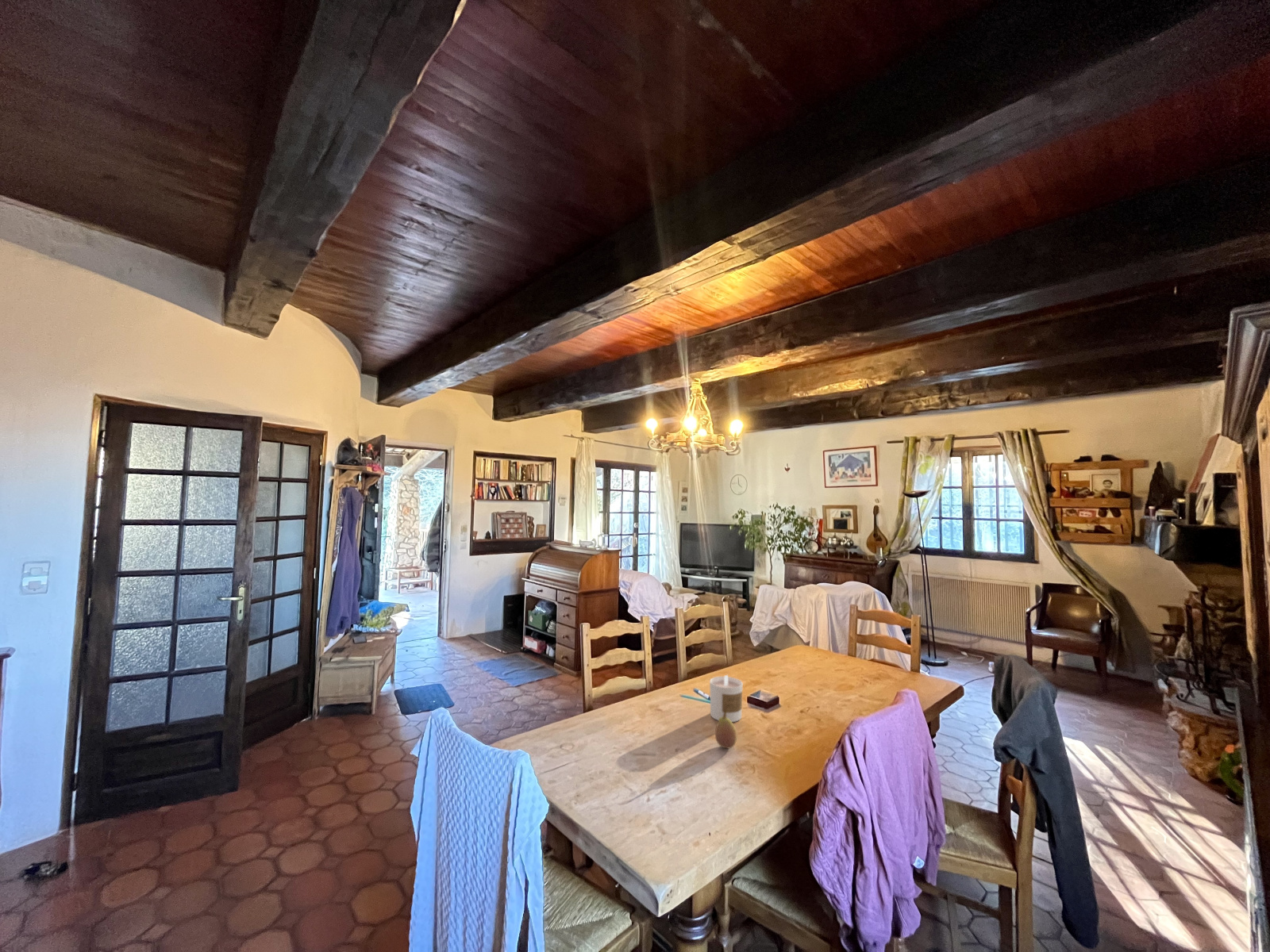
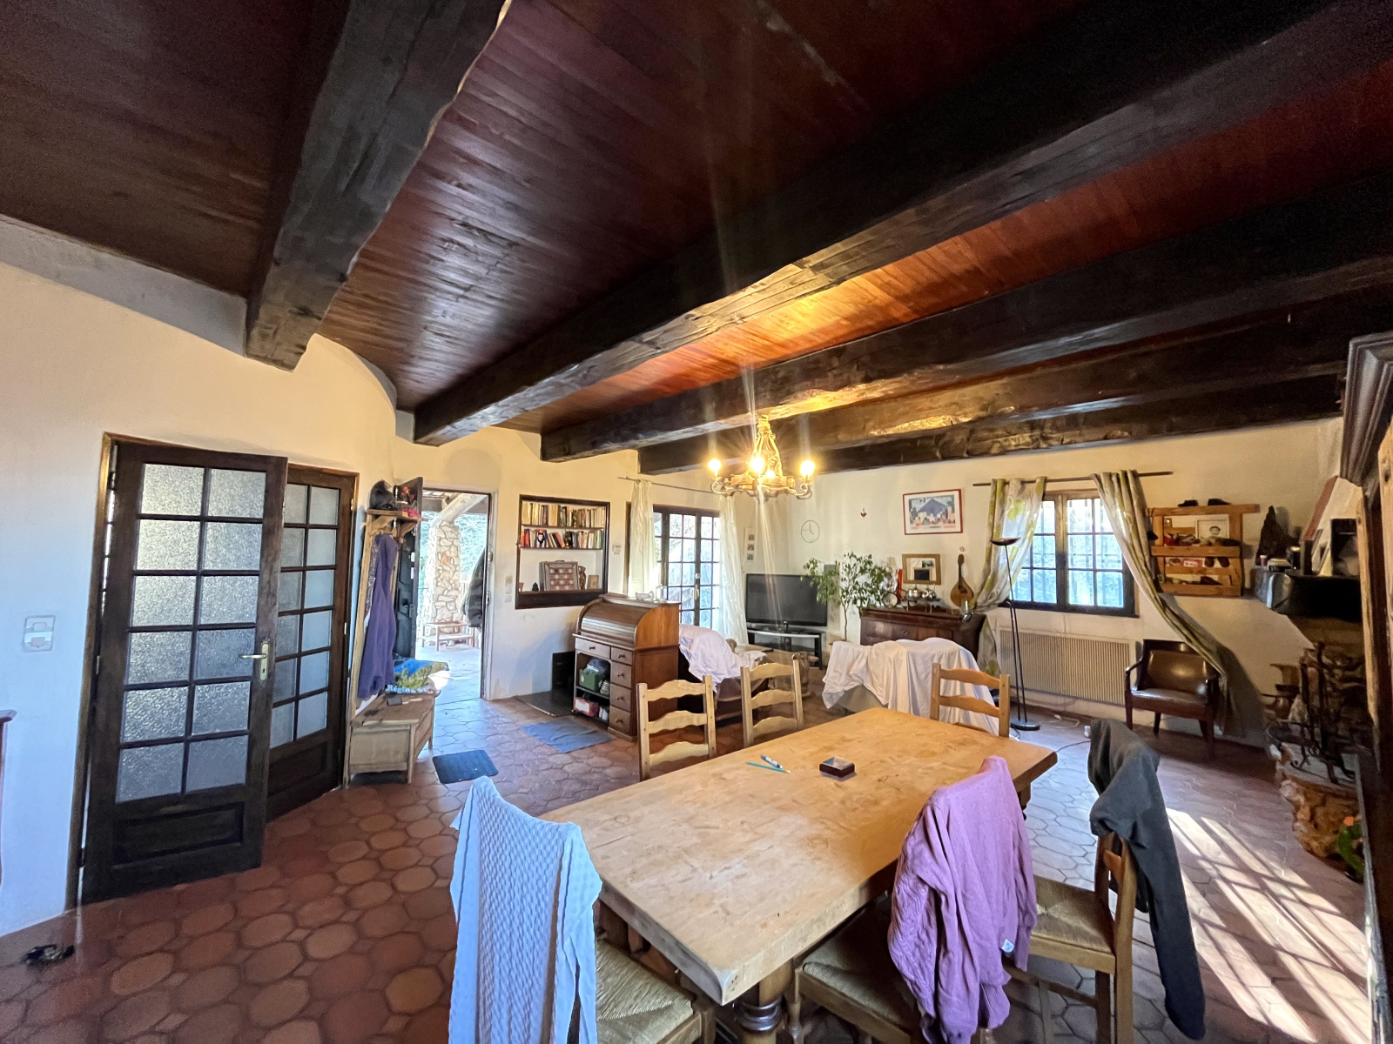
- candle (725, 695)
- fruit (725, 727)
